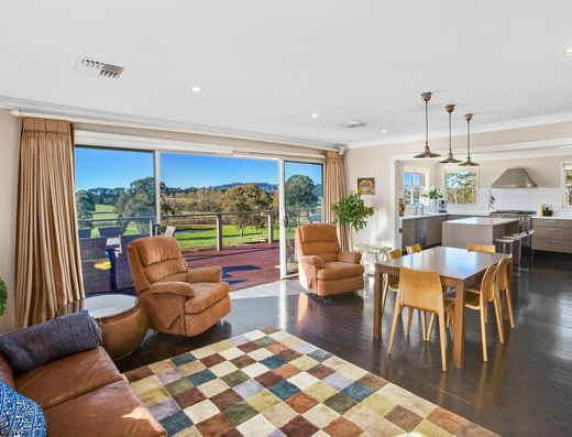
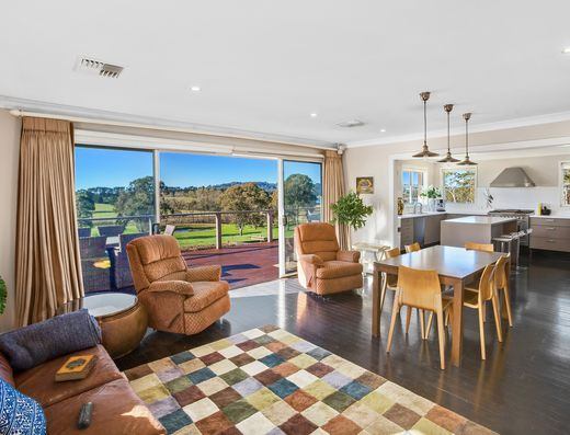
+ remote control (86, 413)
+ hardback book (78, 367)
